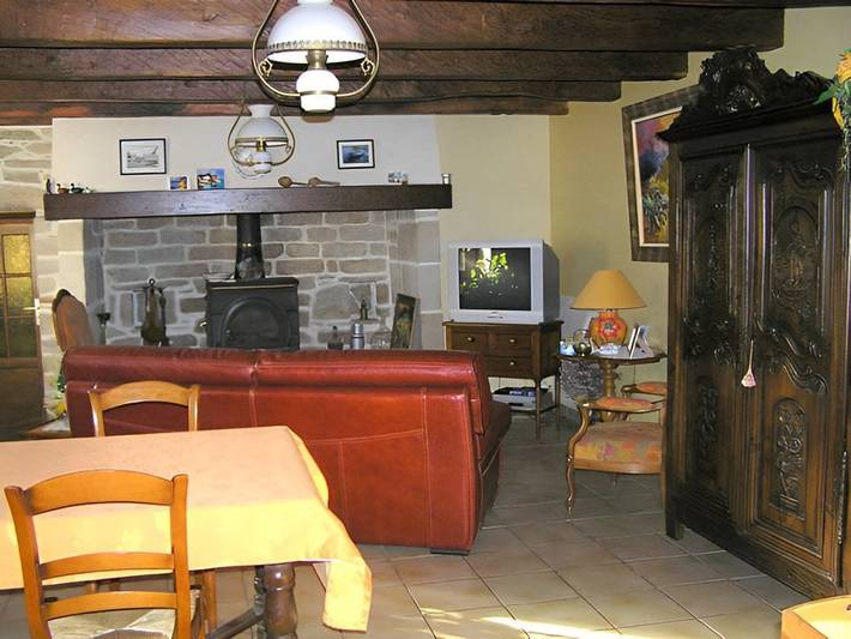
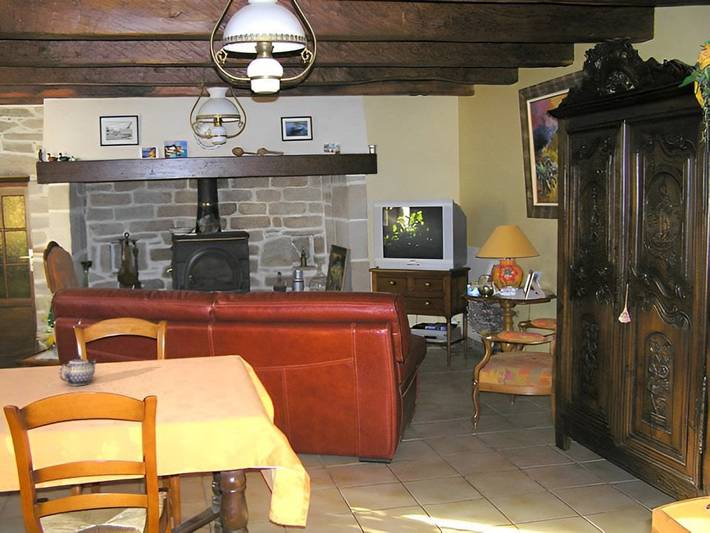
+ teapot (78, 369)
